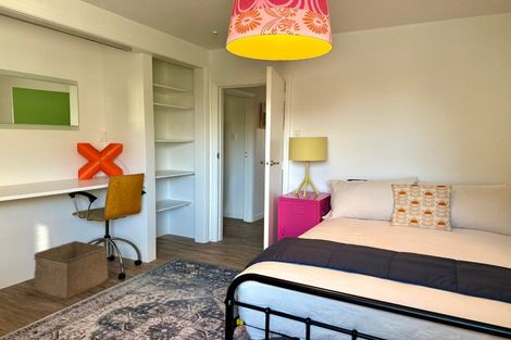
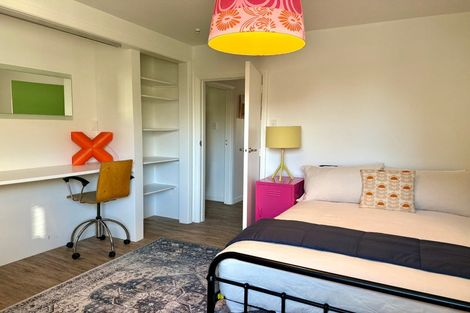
- storage bin (72, 267)
